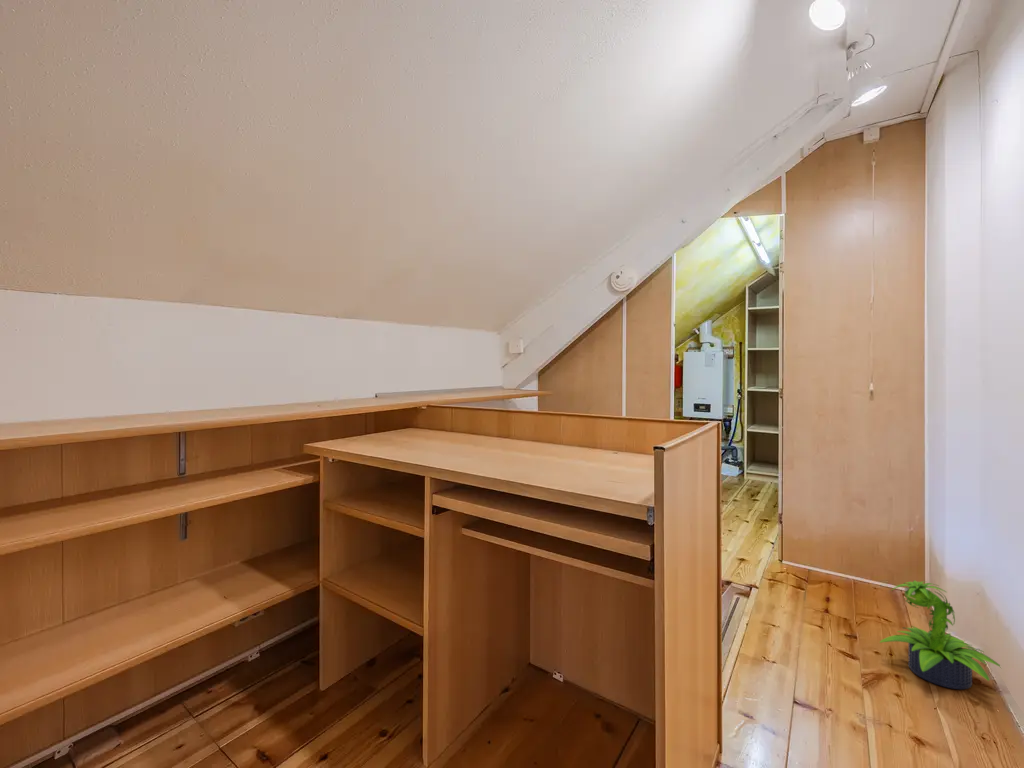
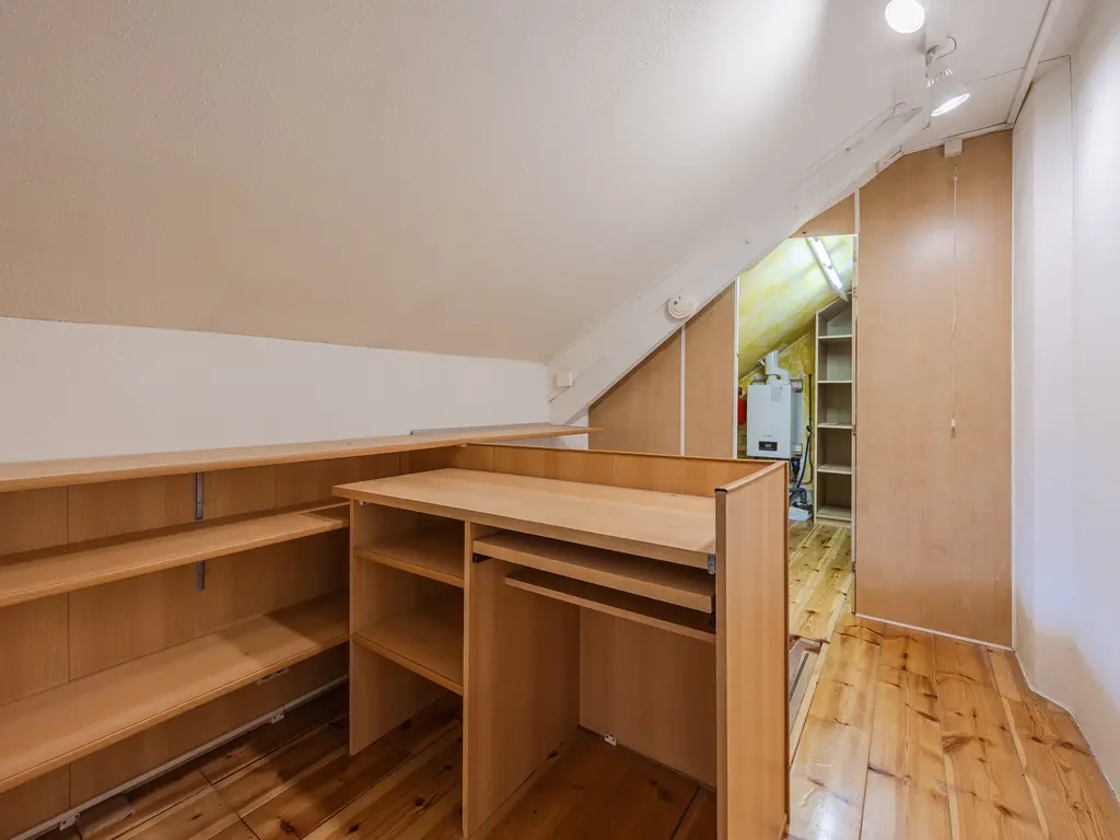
- potted plant (938, 628)
